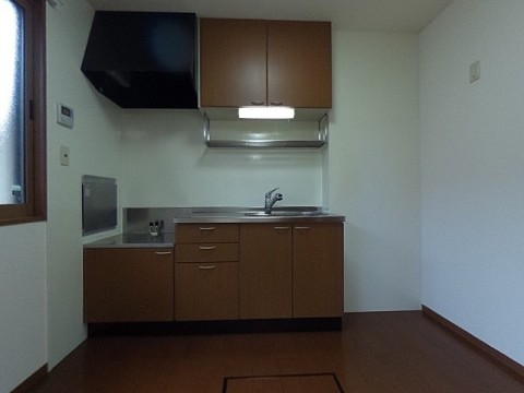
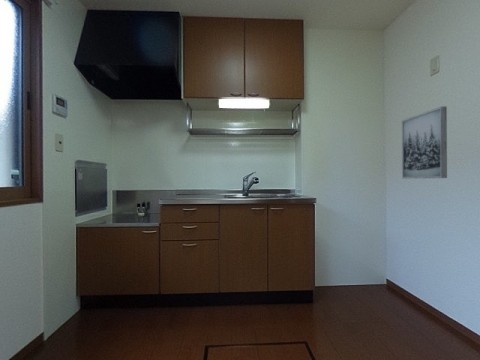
+ wall art (422, 146)
